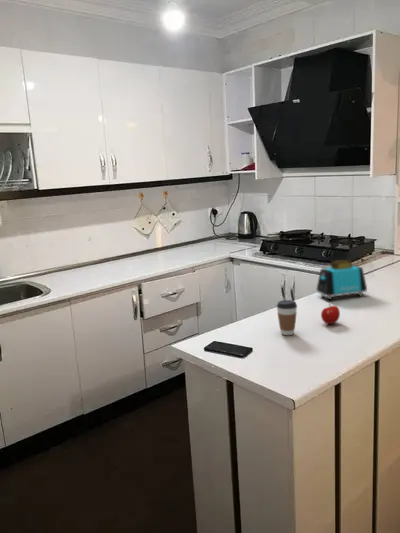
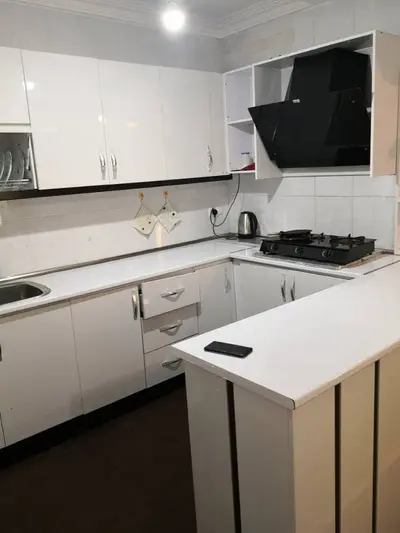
- coffee cup (287, 317)
- apple (330, 313)
- toaster (341, 278)
